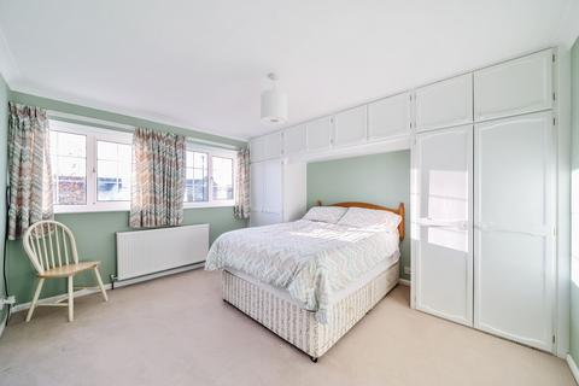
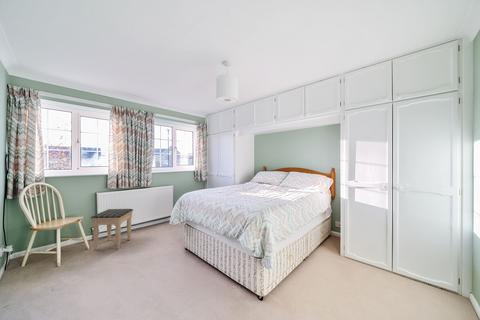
+ footstool (111, 227)
